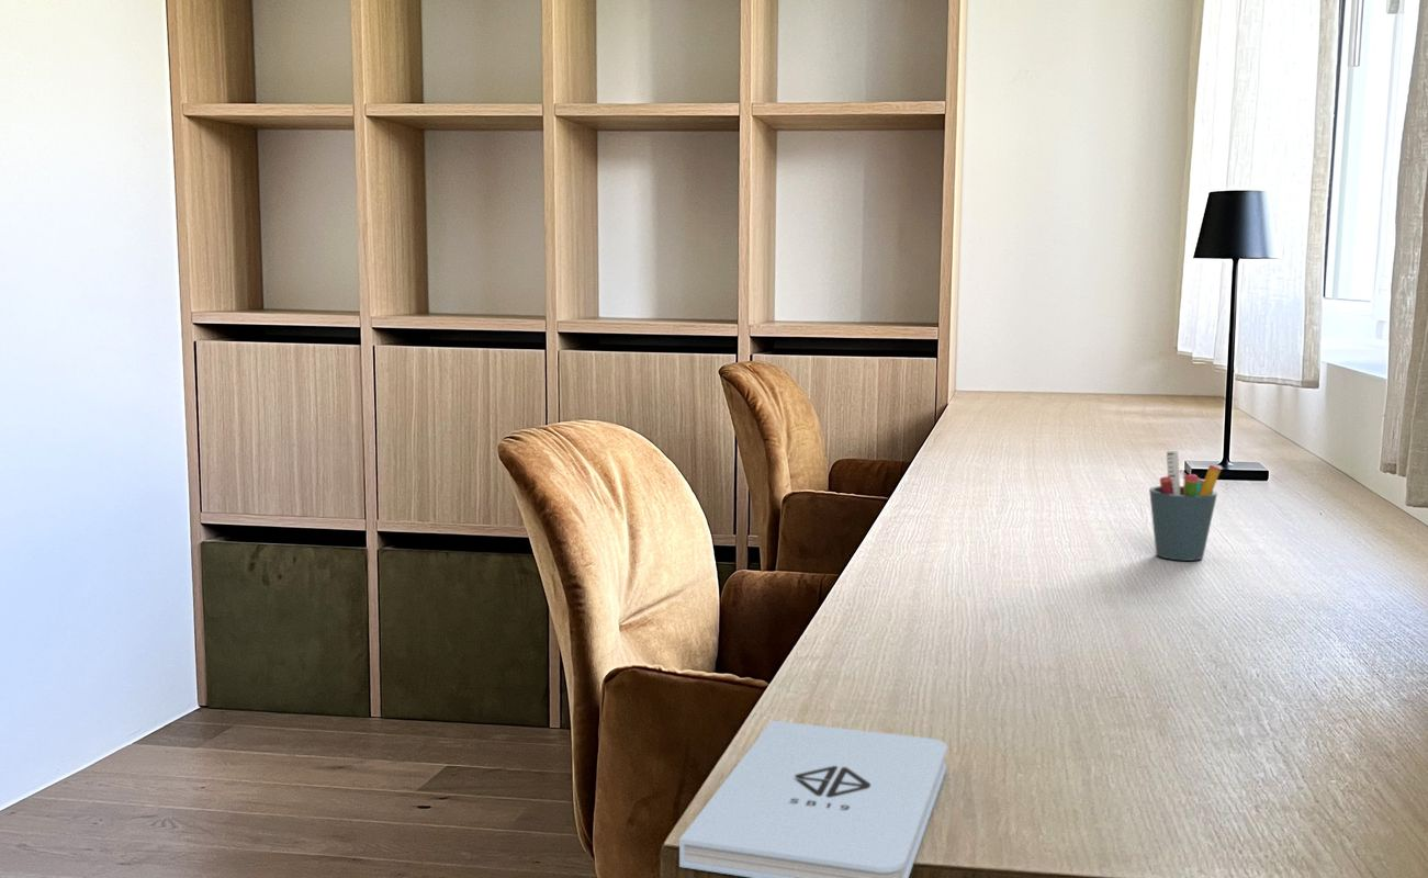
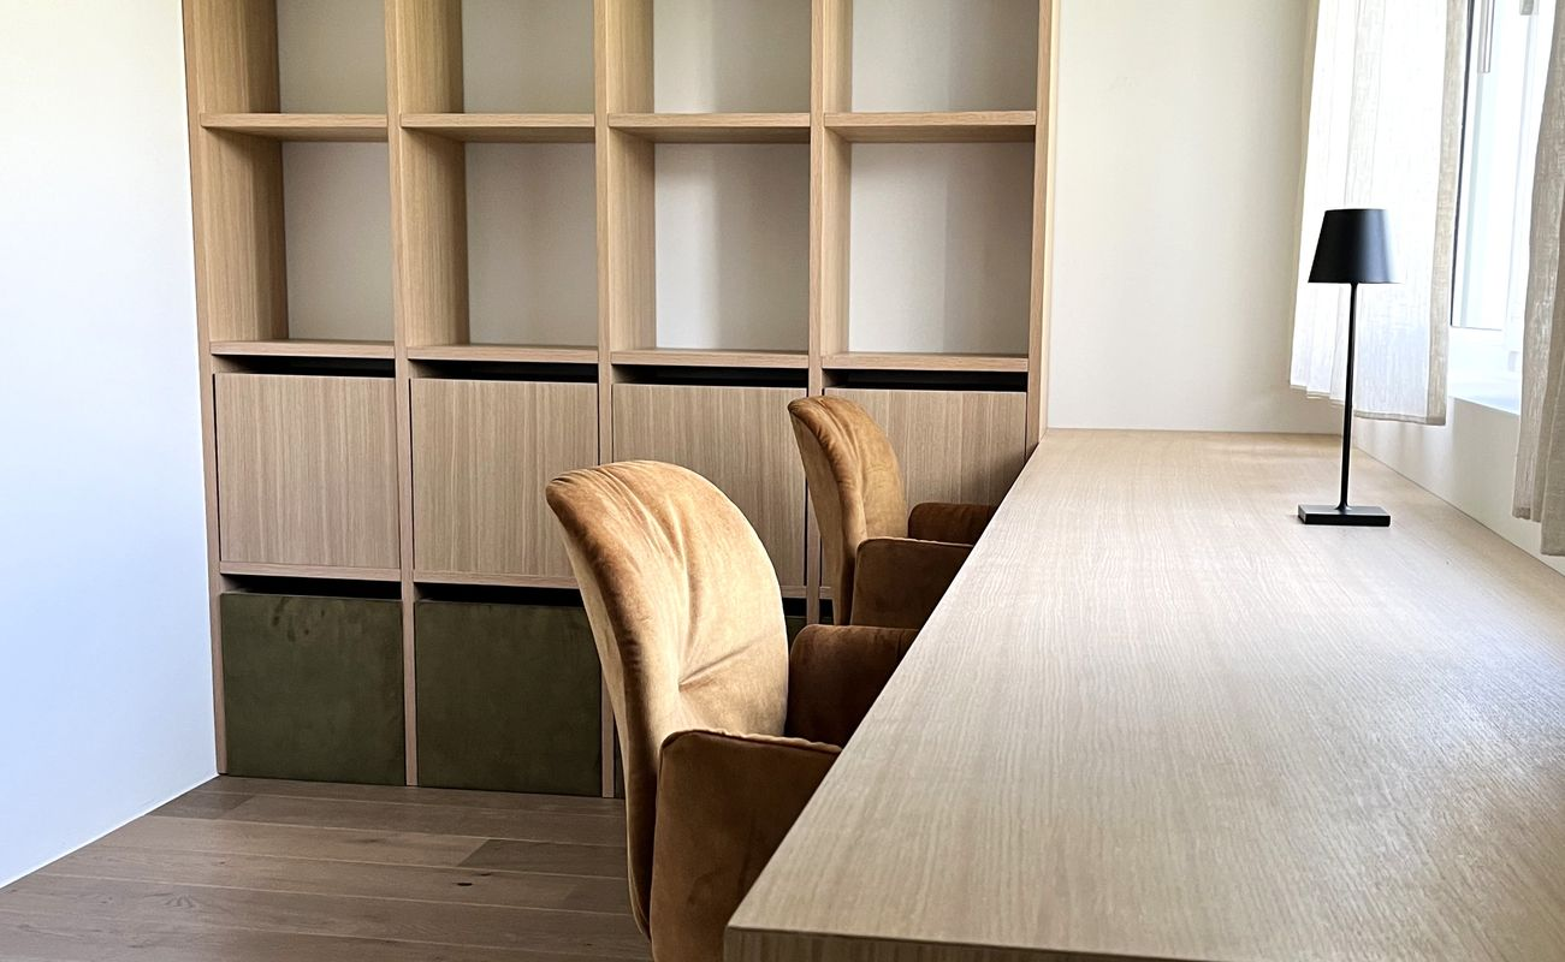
- notepad (827, 797)
- pen holder (1183, 506)
